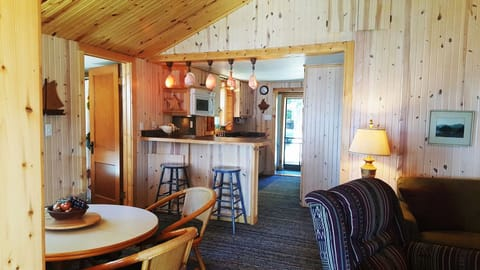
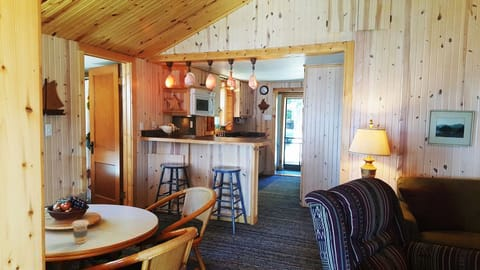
+ coffee cup (80, 231)
